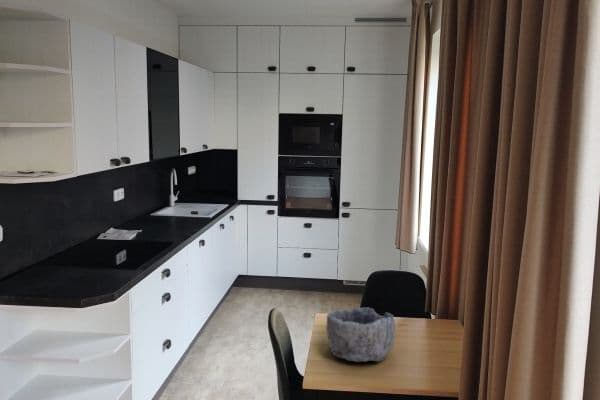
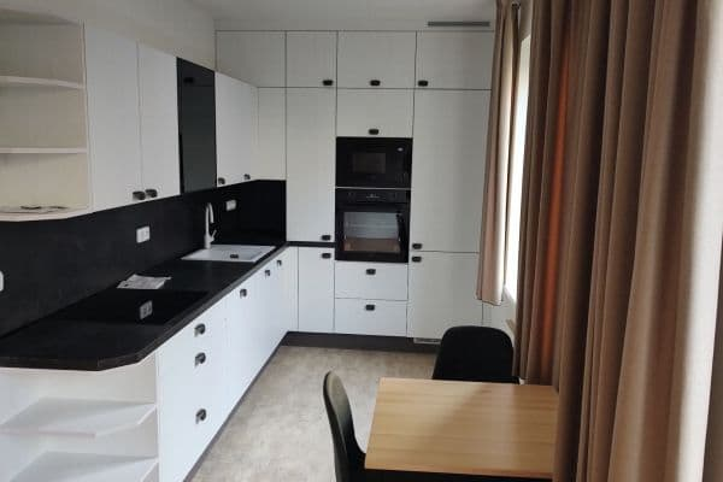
- bowl (360, 332)
